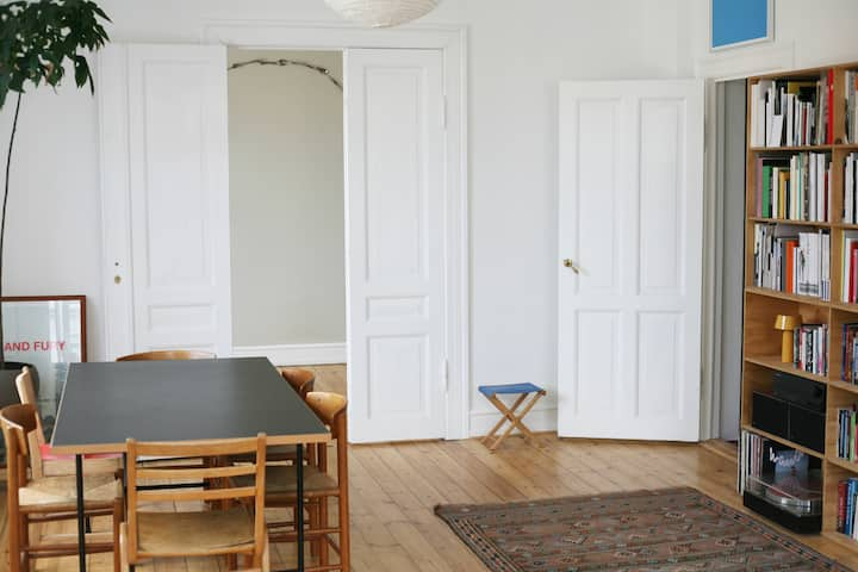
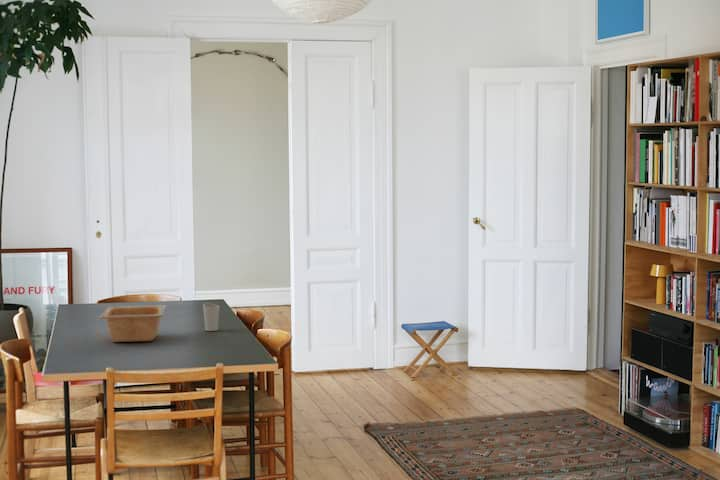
+ cup (211, 317)
+ serving bowl (134, 324)
